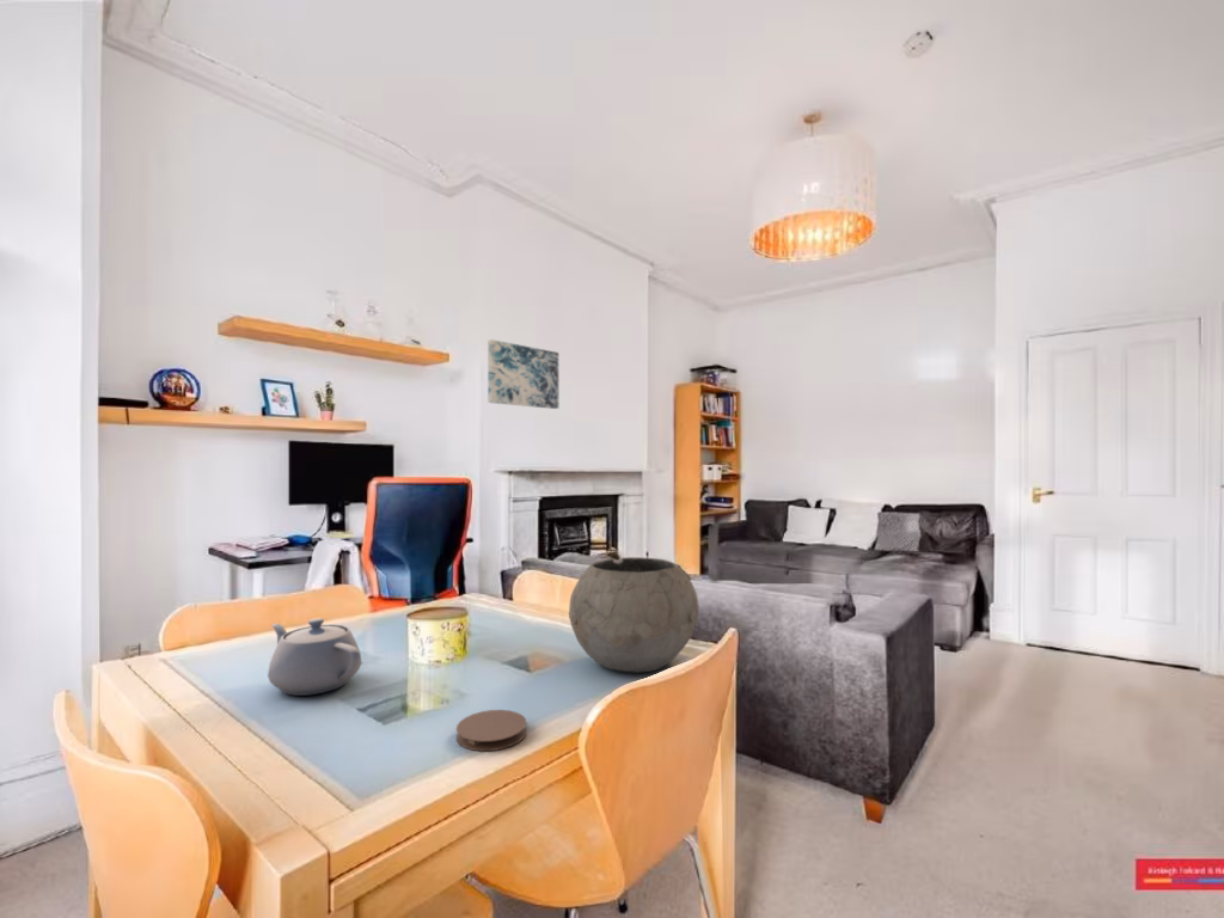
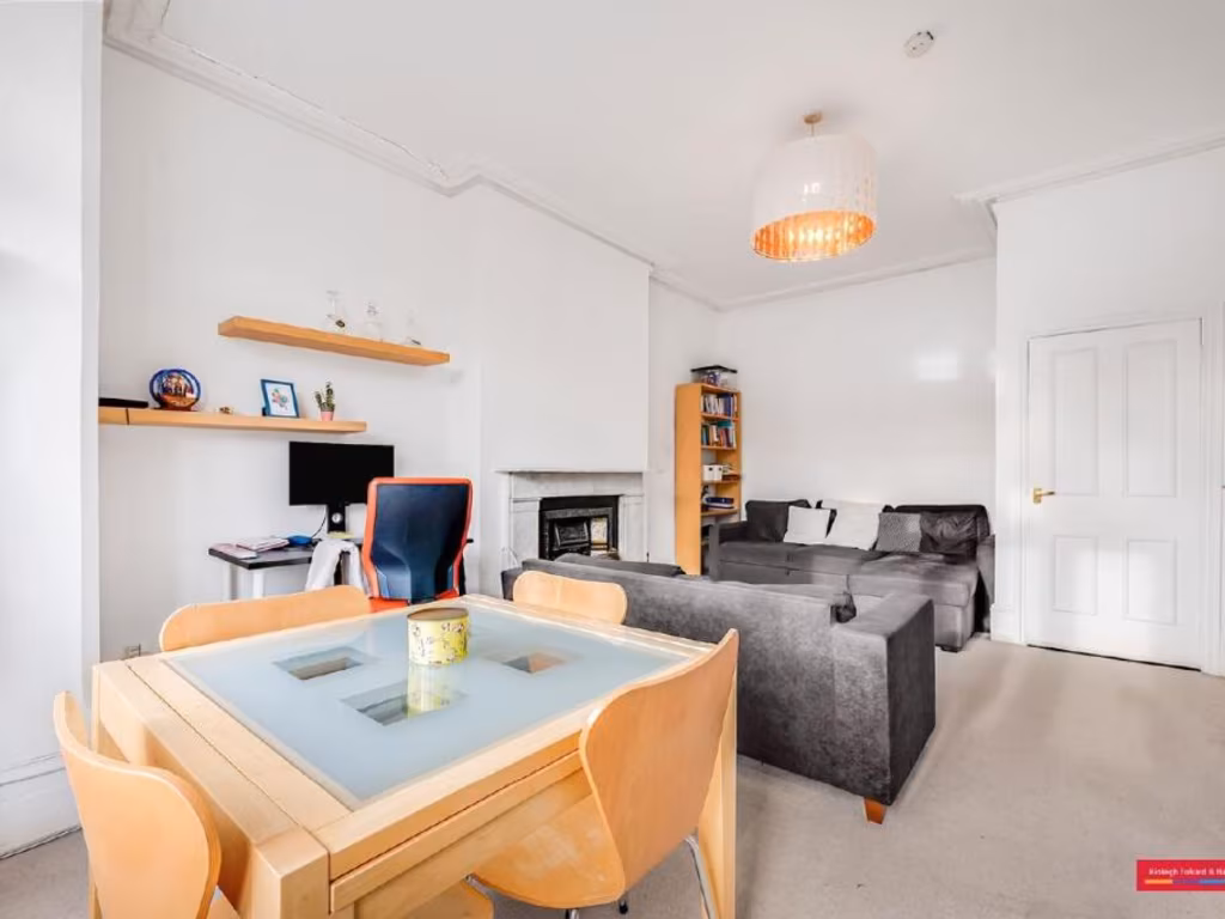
- wall art (525, 375)
- coaster (491, 729)
- teapot (312, 651)
- bowl (635, 612)
